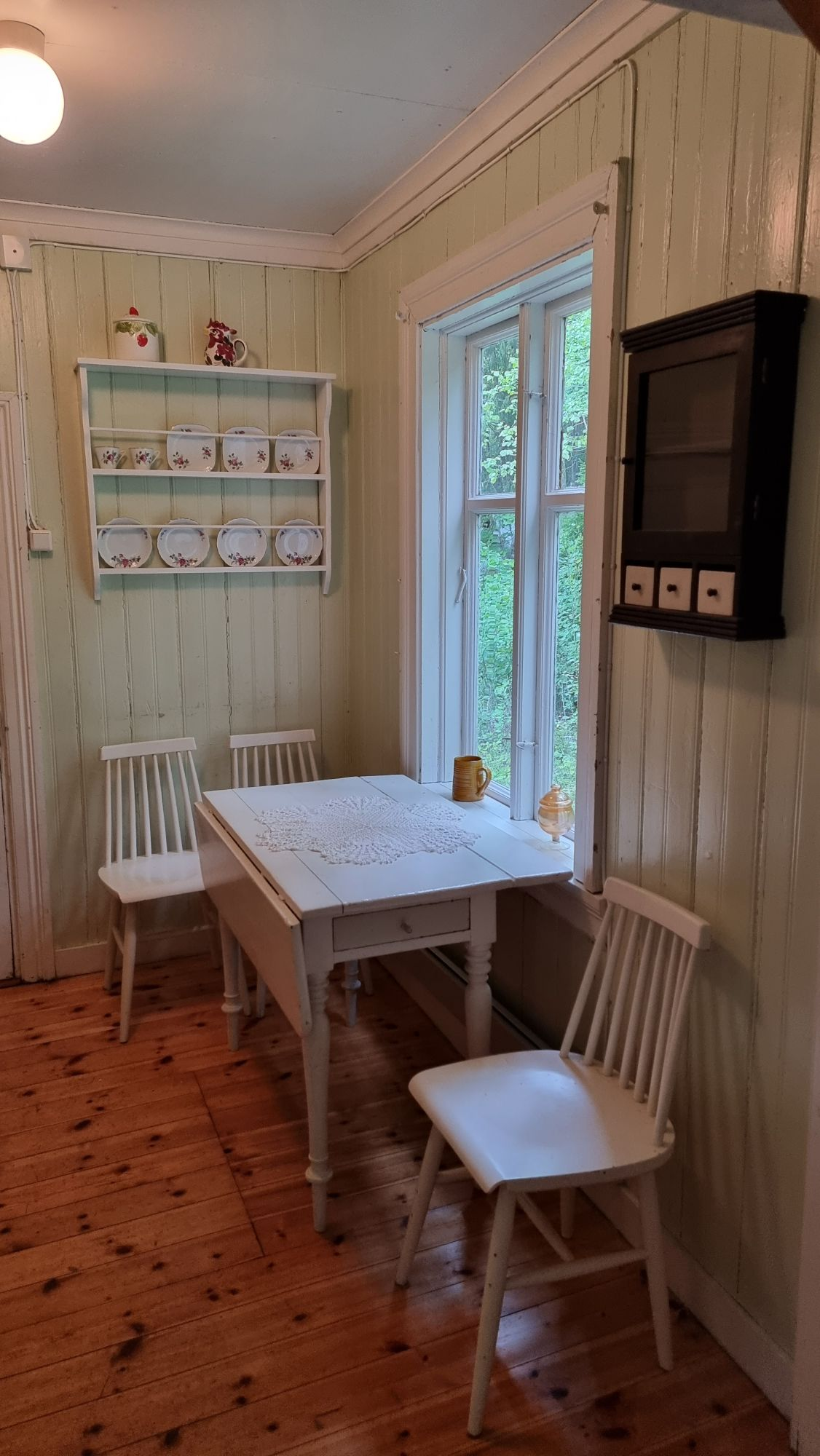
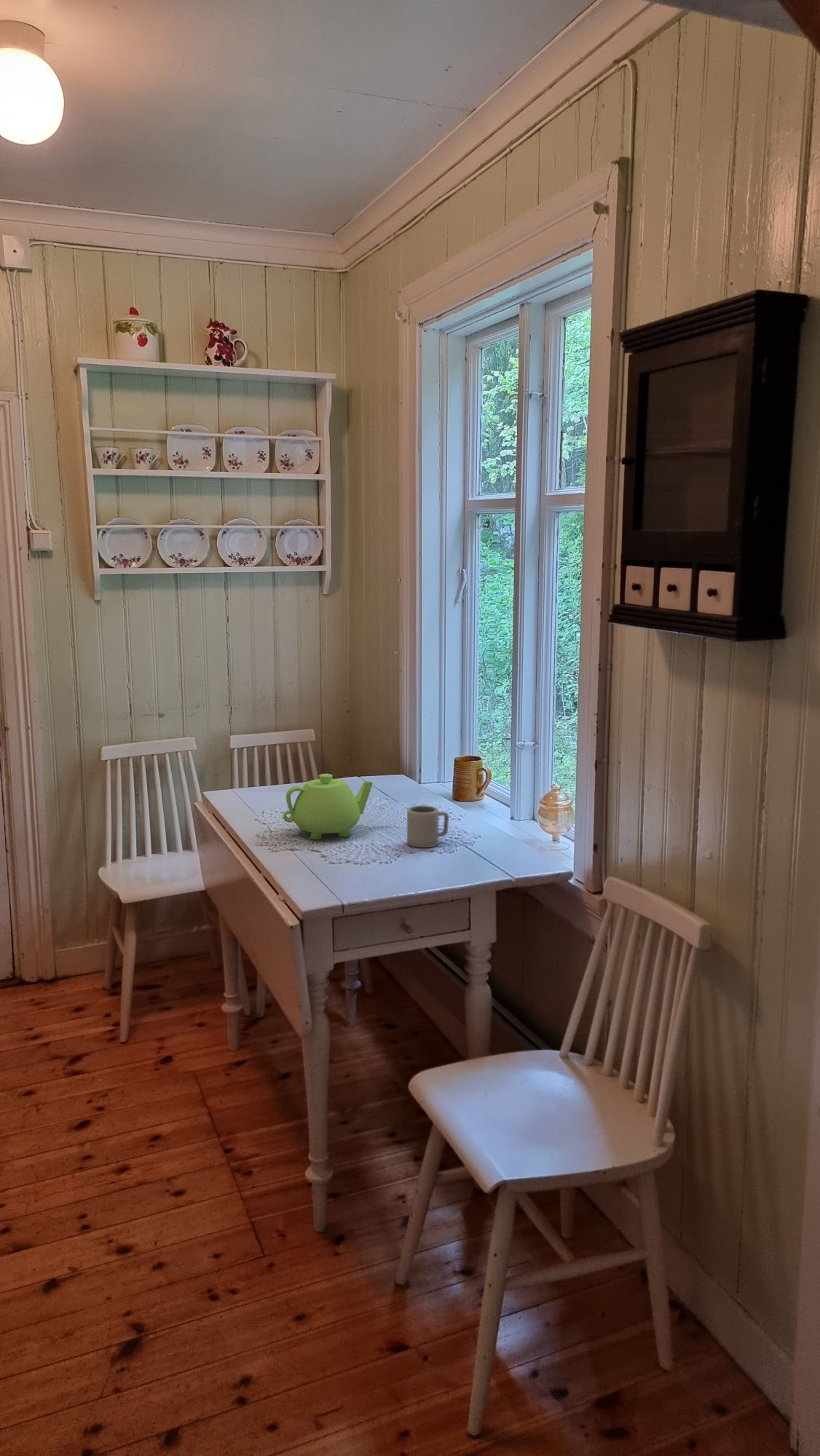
+ teapot (328, 803)
+ cup (427, 826)
